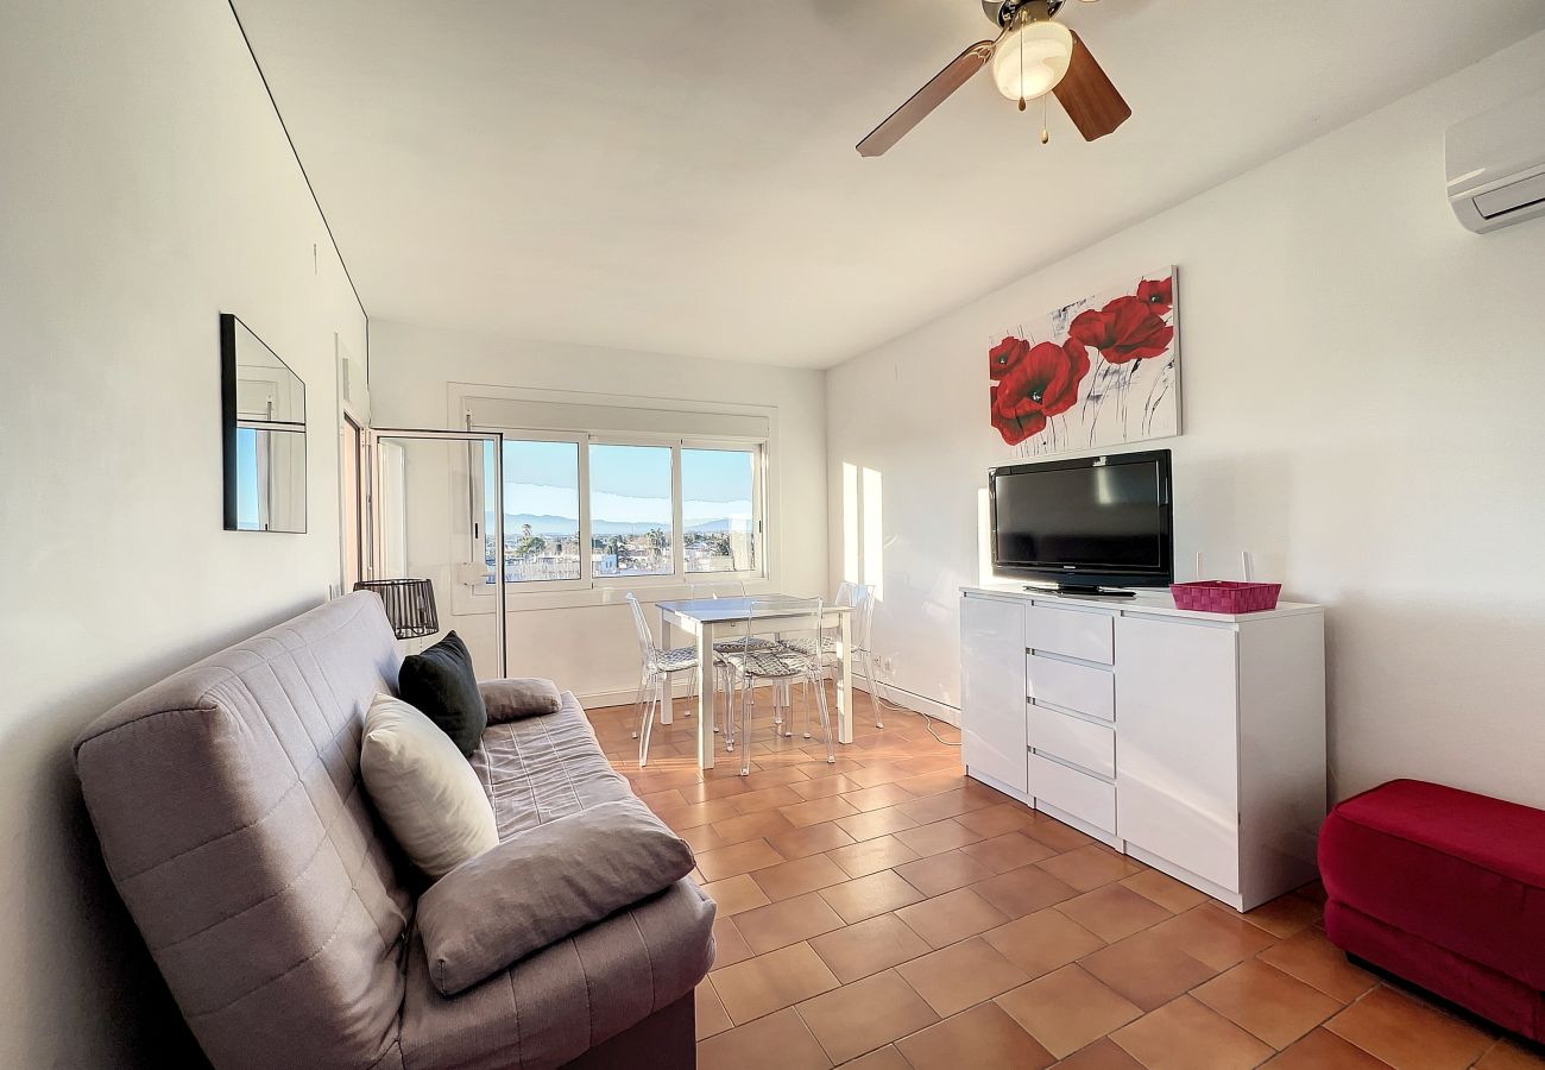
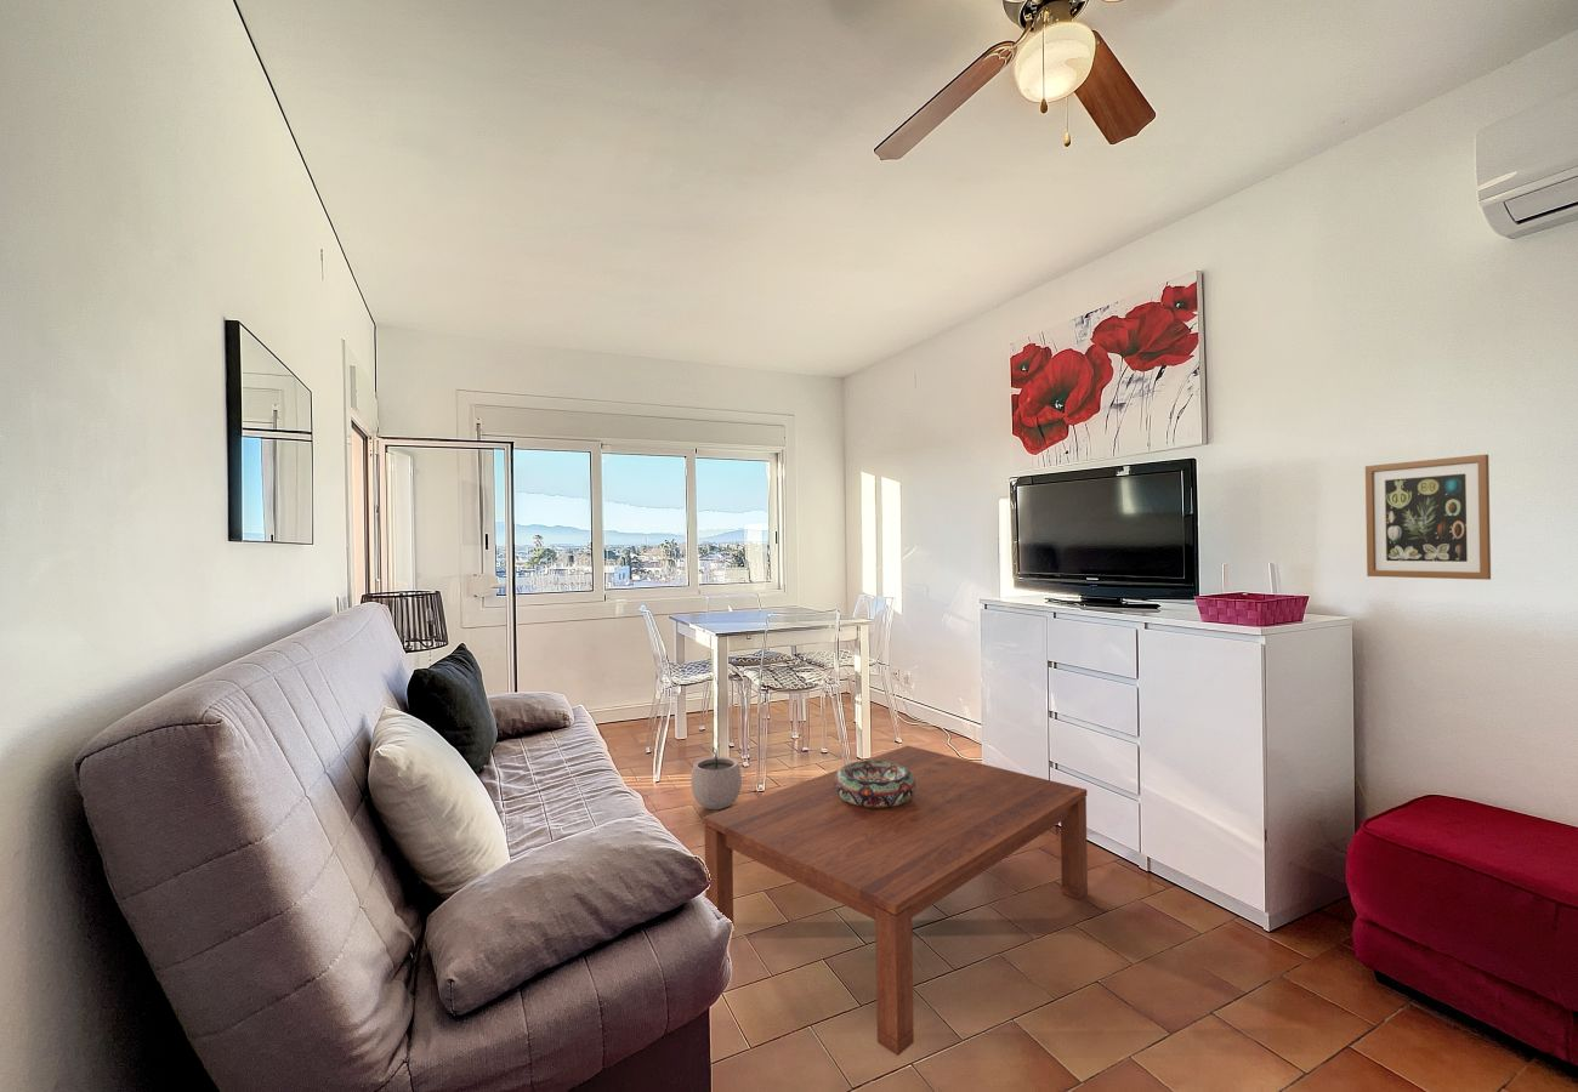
+ plant pot (716, 775)
+ wall art (1424, 518)
+ decorative bowl (874, 783)
+ coffee table (903, 857)
